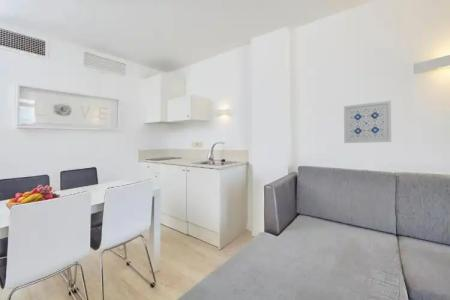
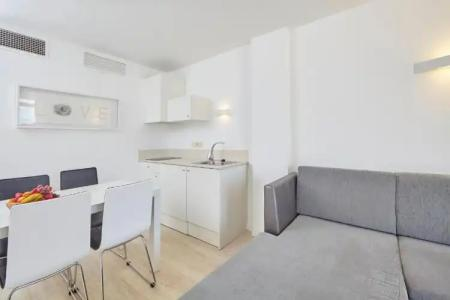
- wall art (366, 123)
